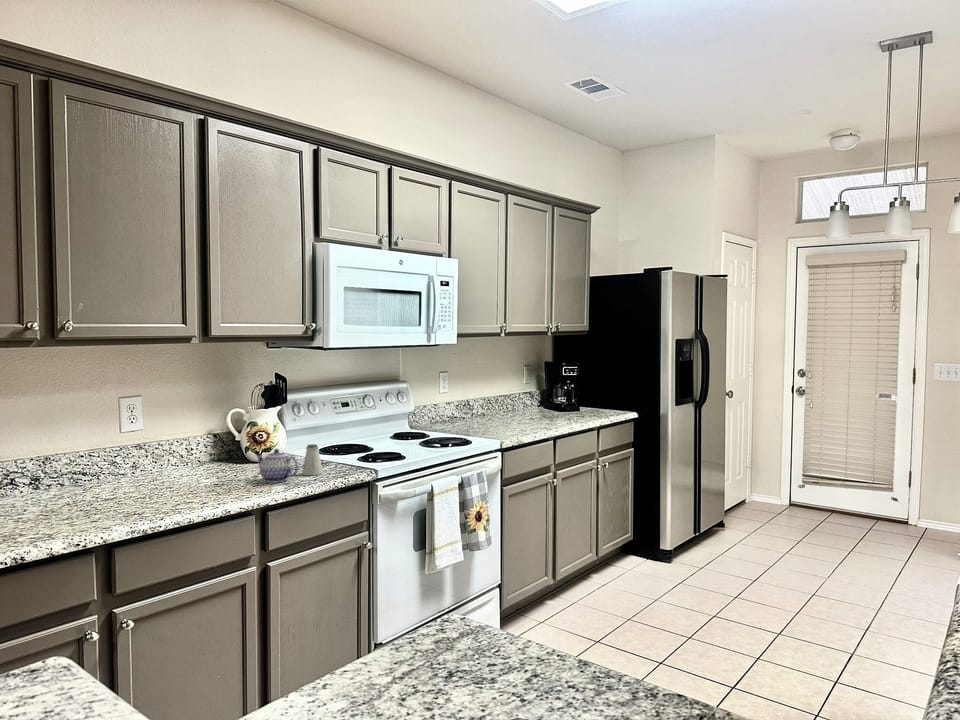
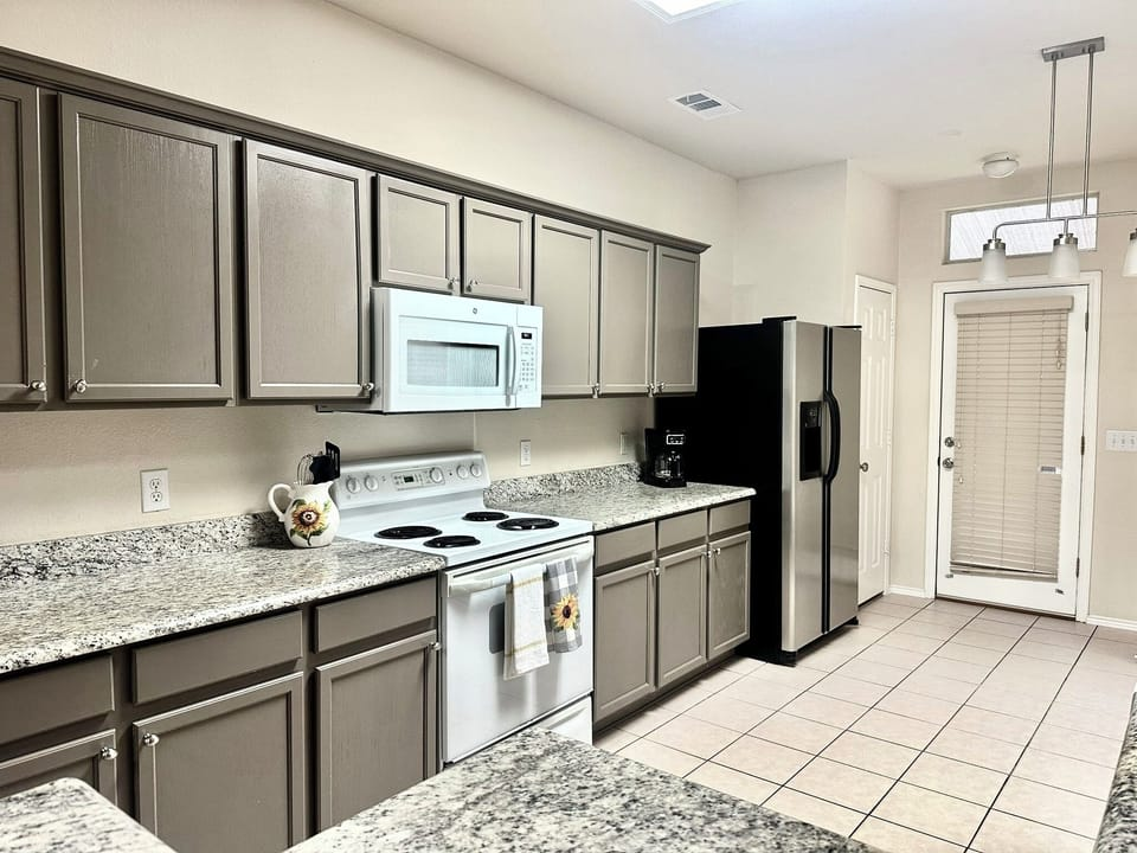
- teapot (276, 464)
- saltshaker (312, 459)
